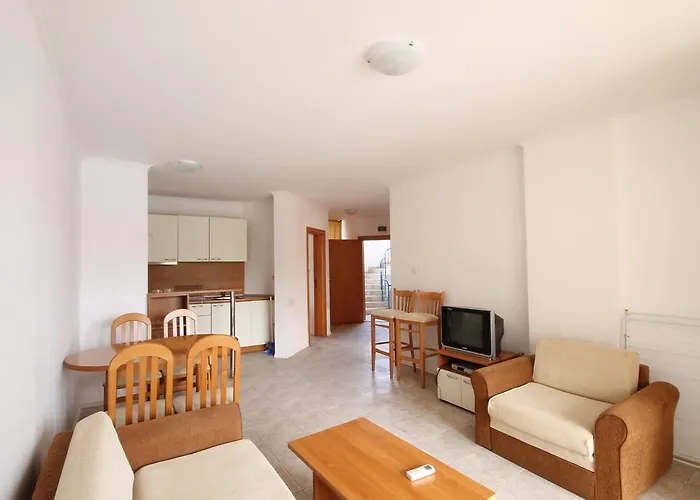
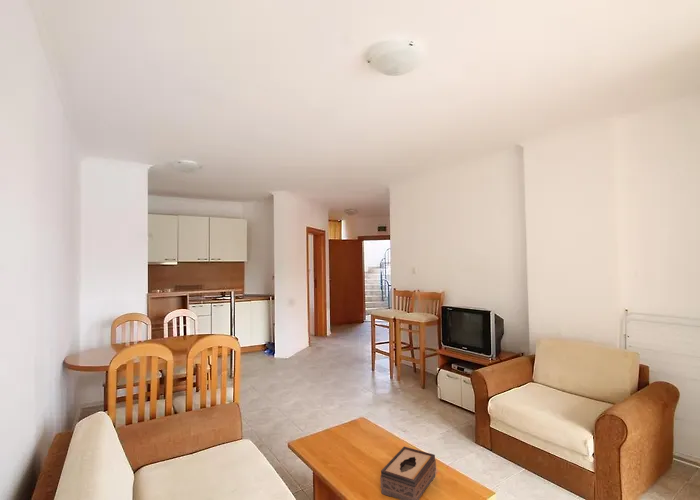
+ tissue box (409, 473)
